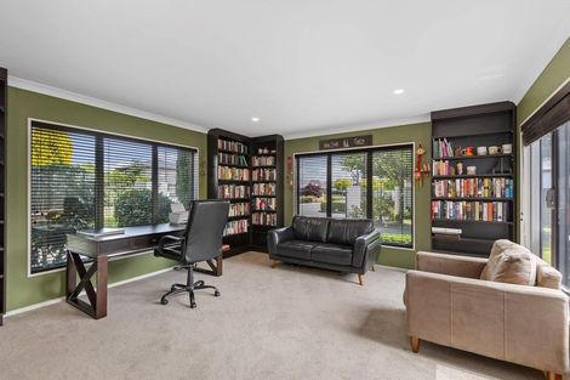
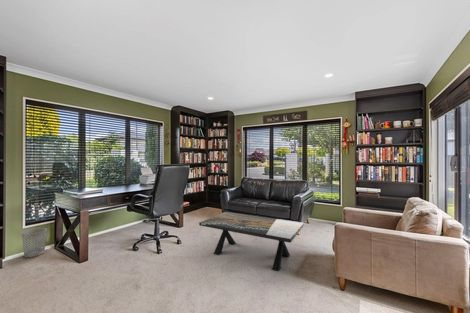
+ coffee table (252, 235)
+ wastebasket (34, 242)
